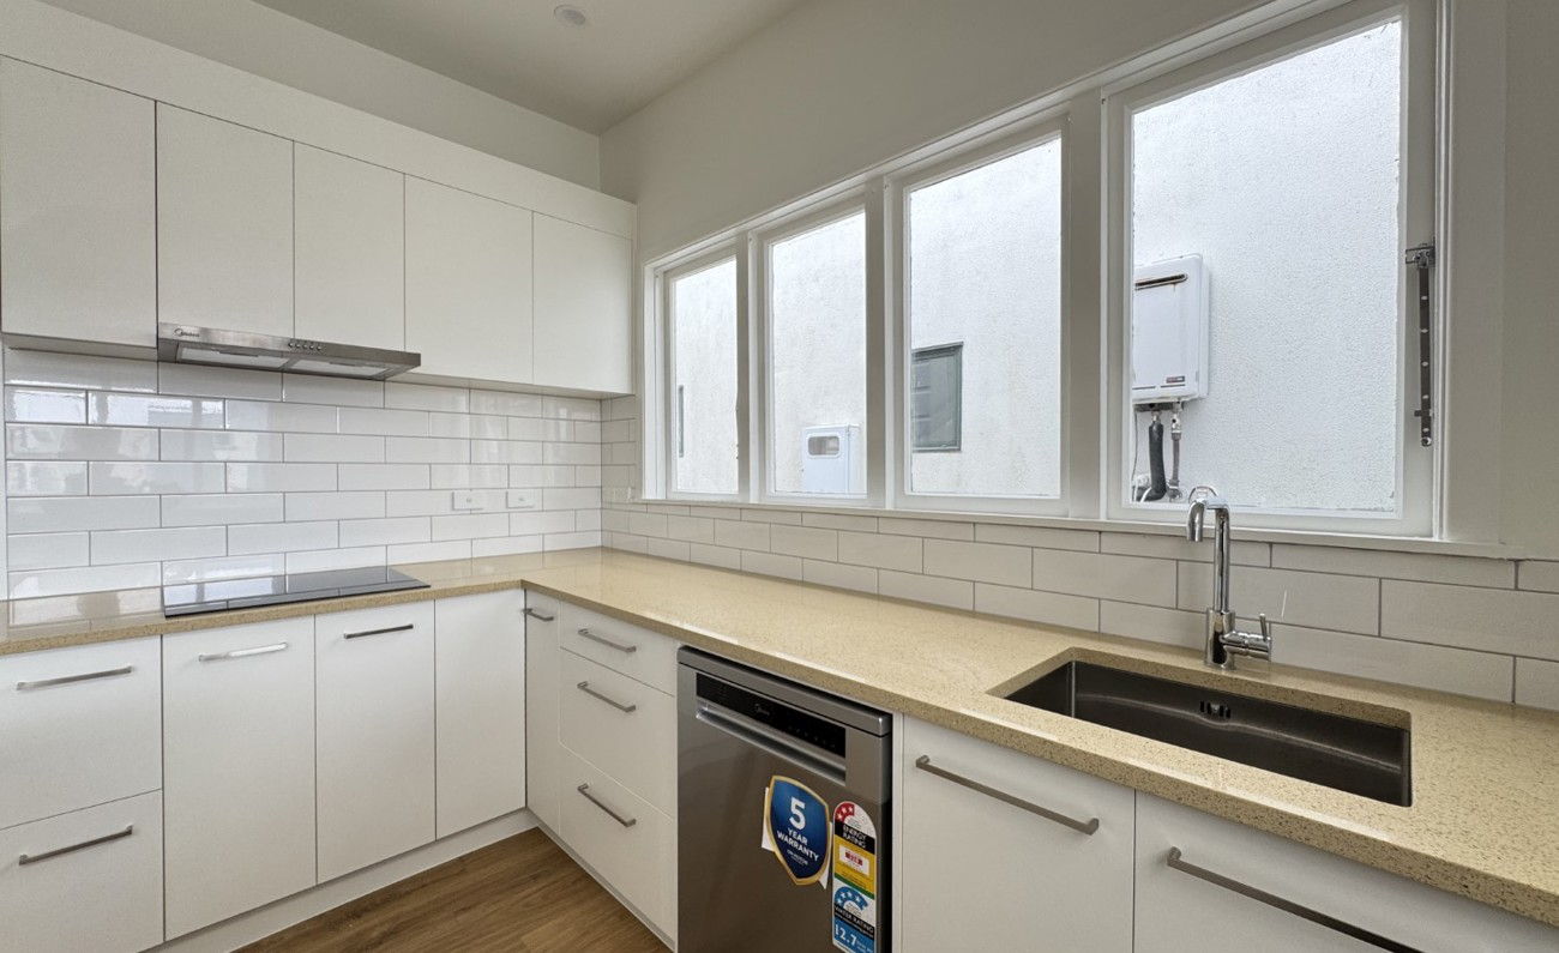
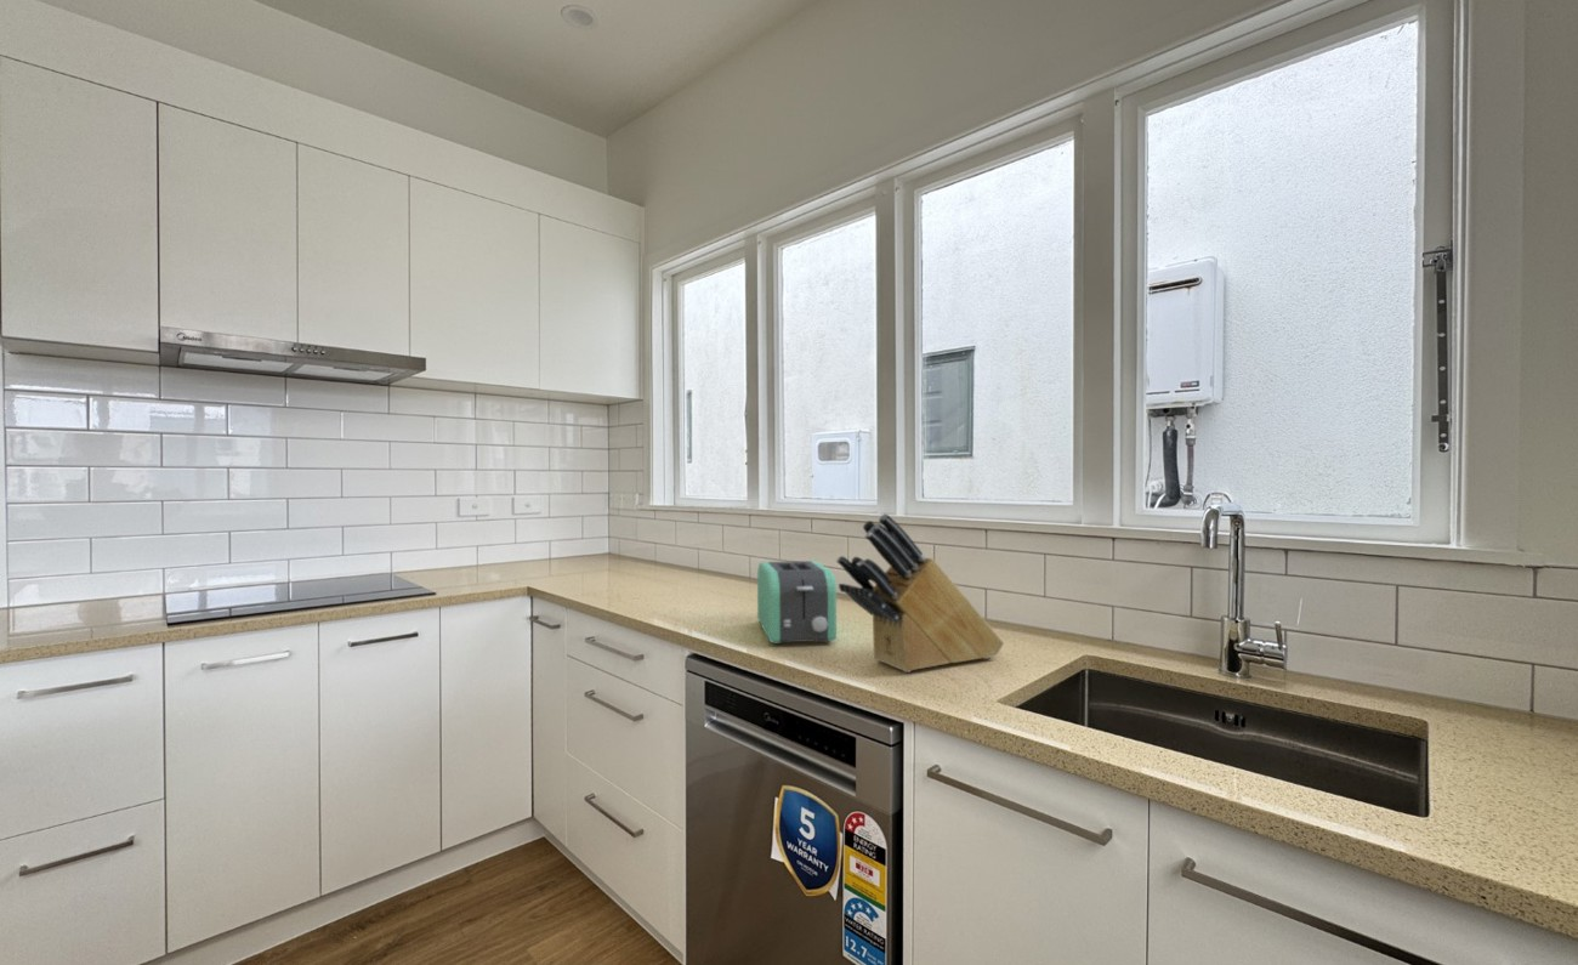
+ knife block (920, 586)
+ toaster (794, 598)
